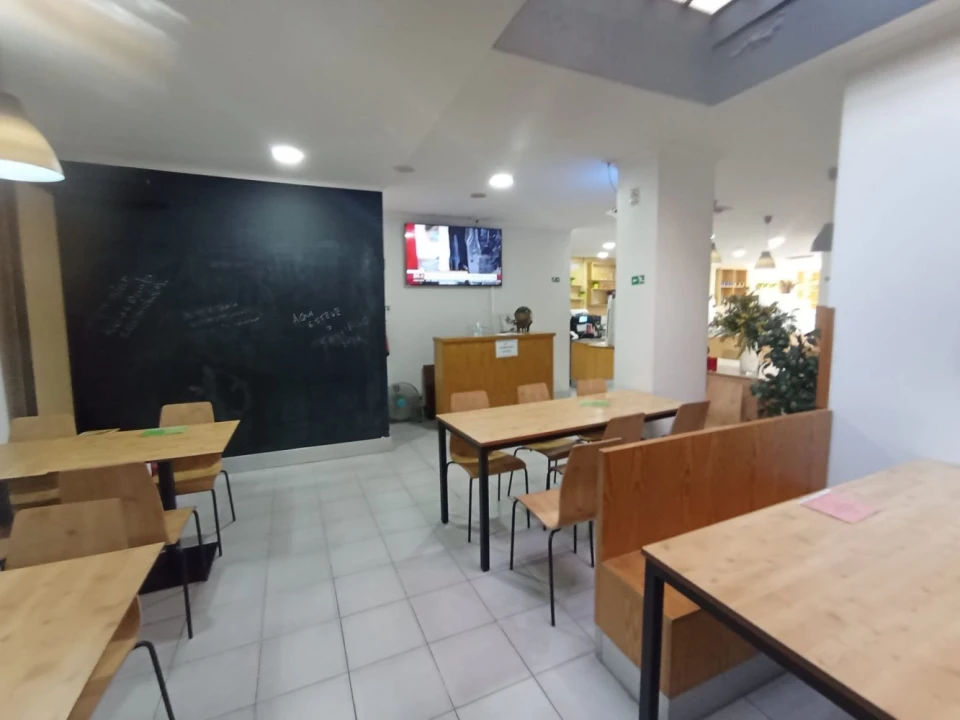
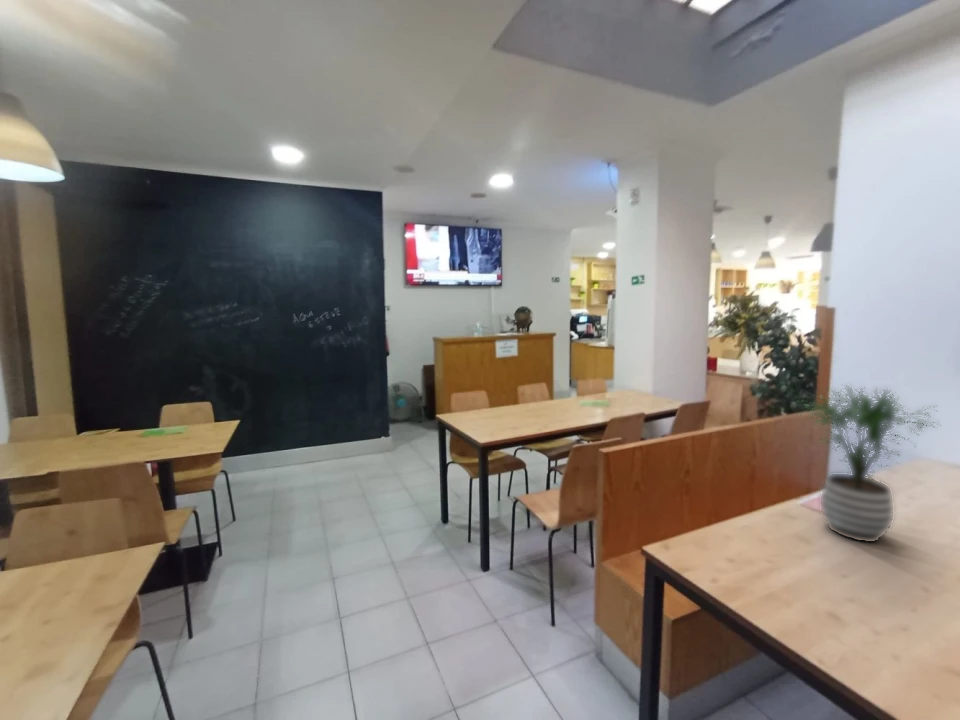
+ potted plant (854, 458)
